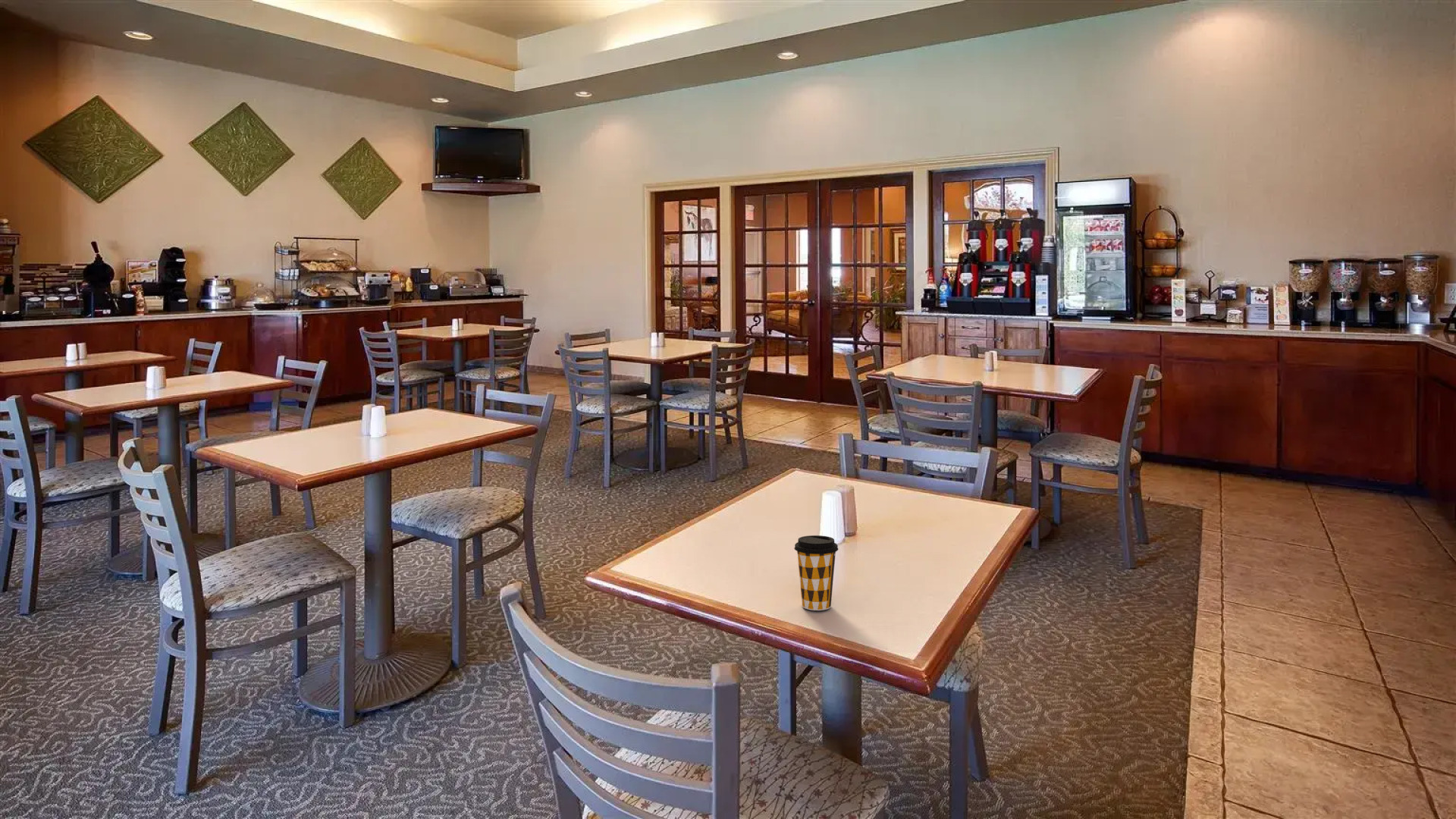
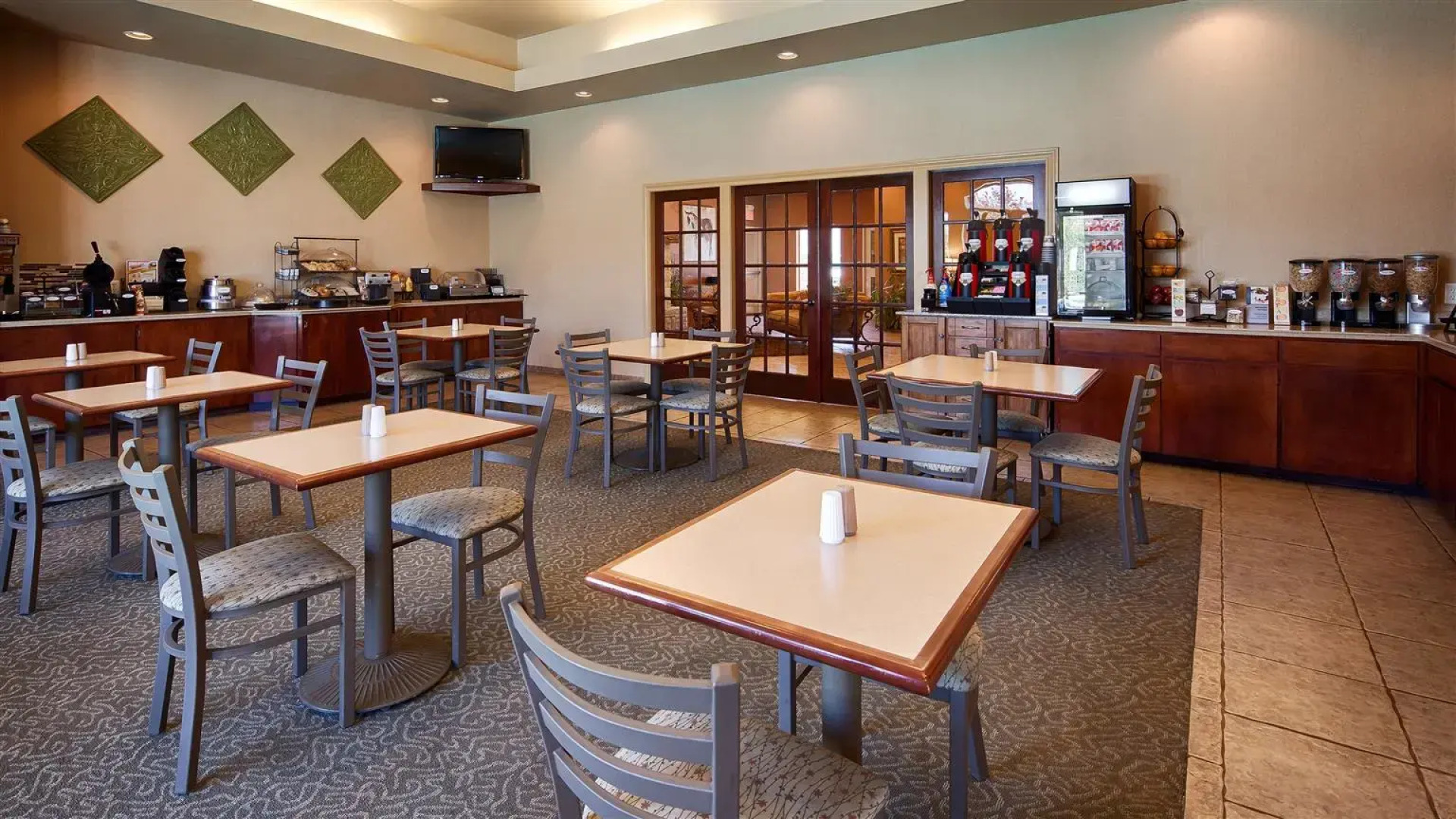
- coffee cup (816, 573)
